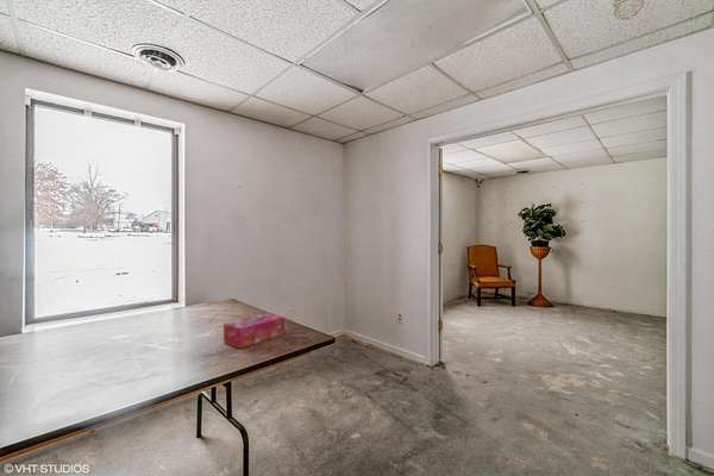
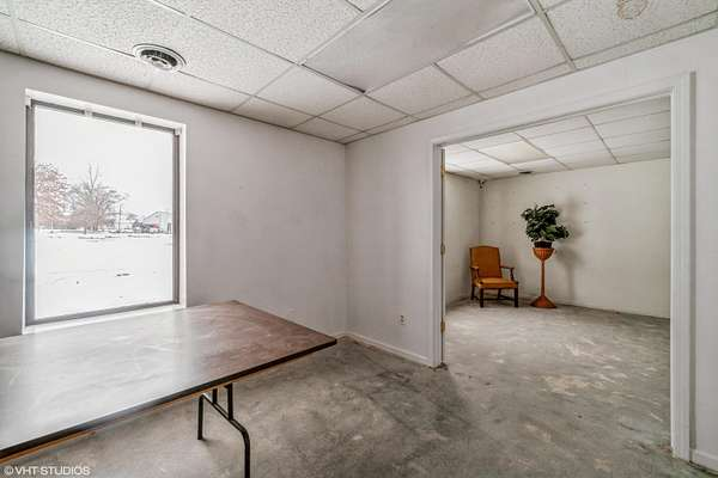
- tissue box (255, 328)
